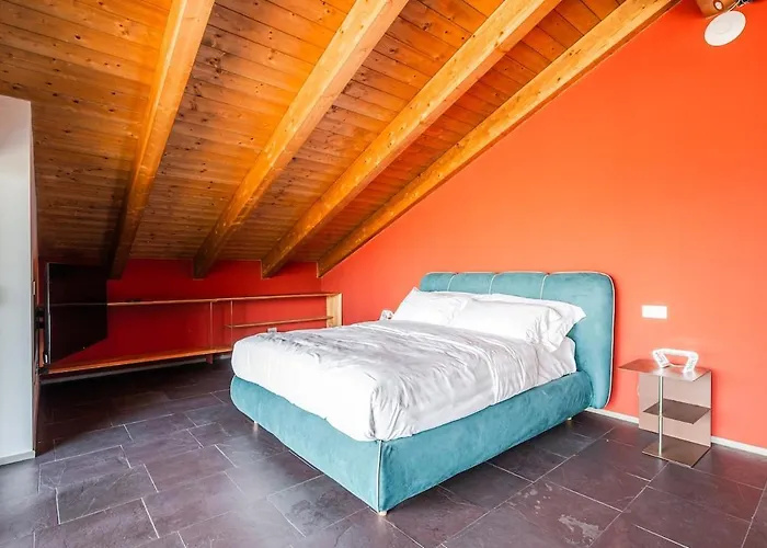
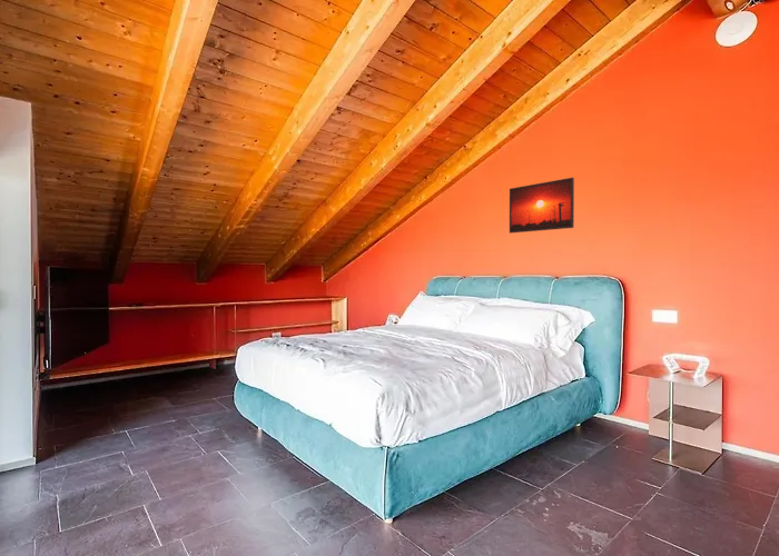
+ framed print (539, 207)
